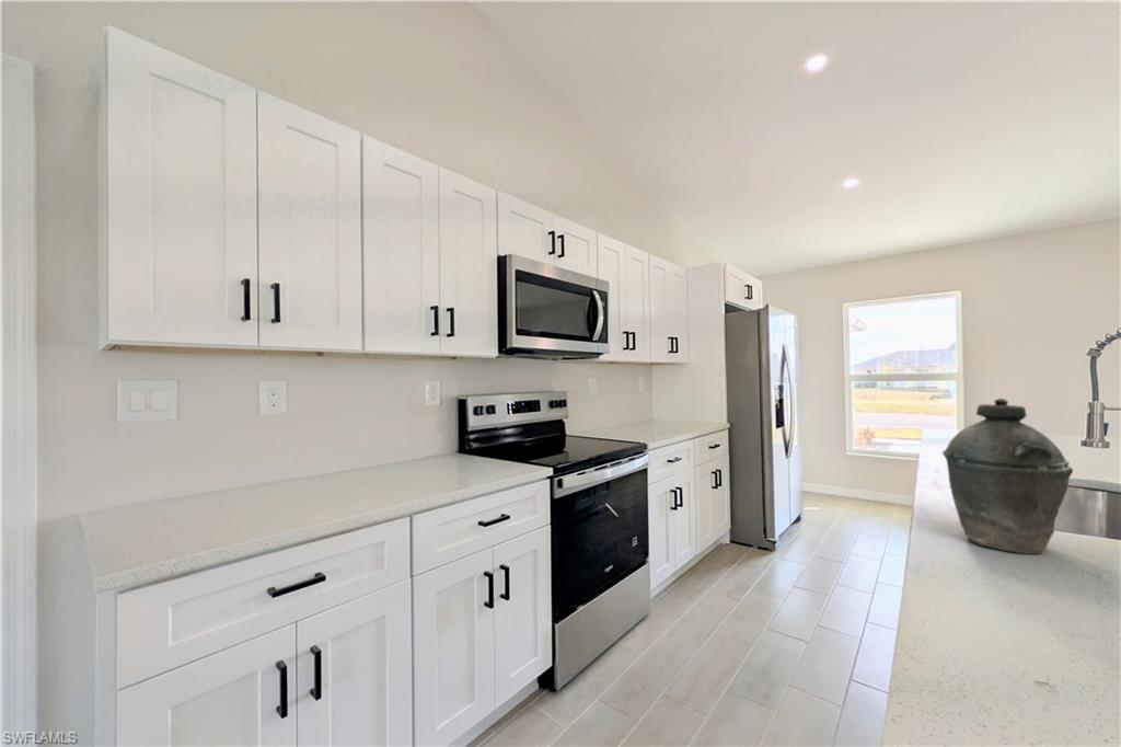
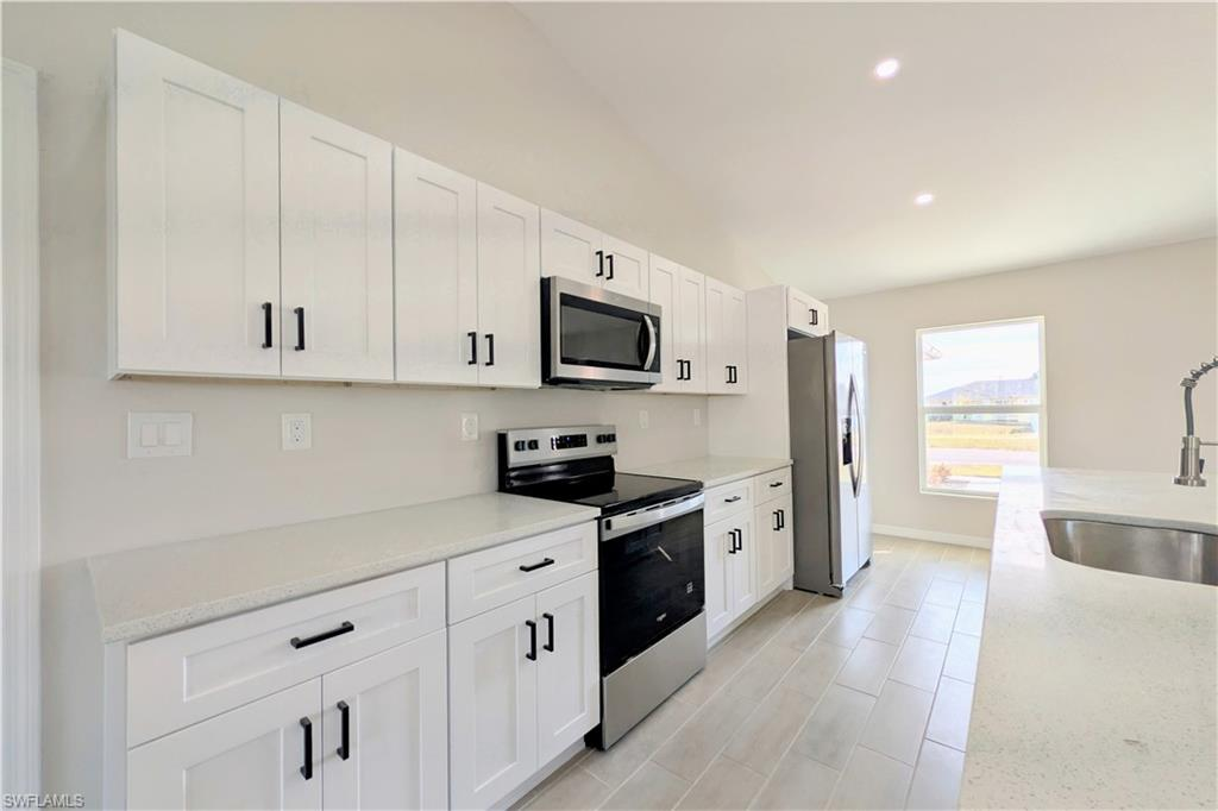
- kettle (1003, 470)
